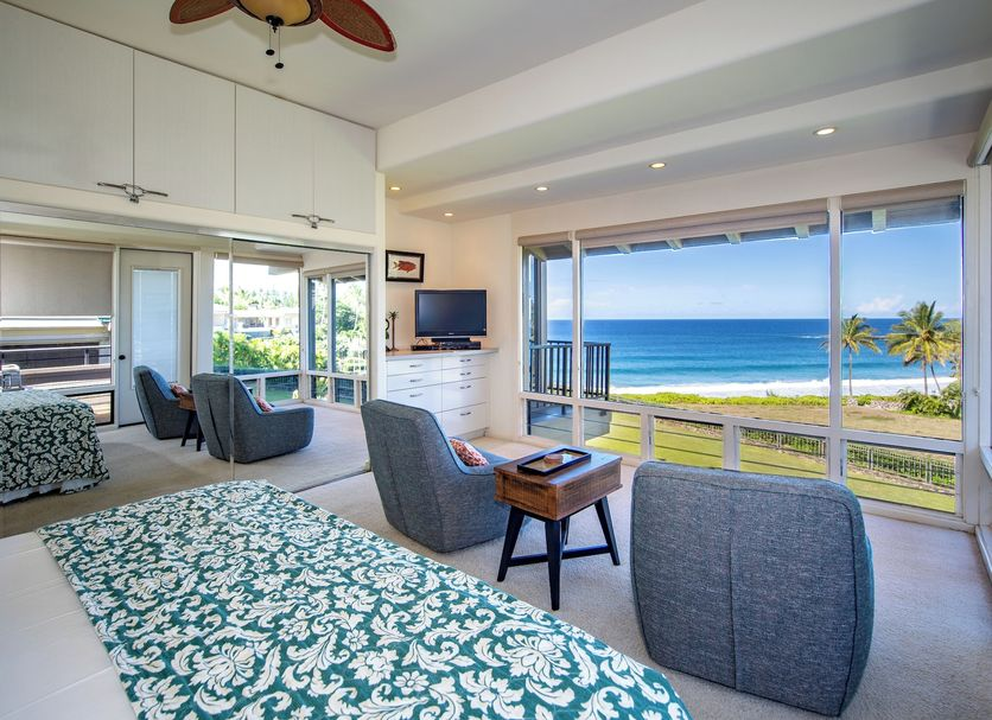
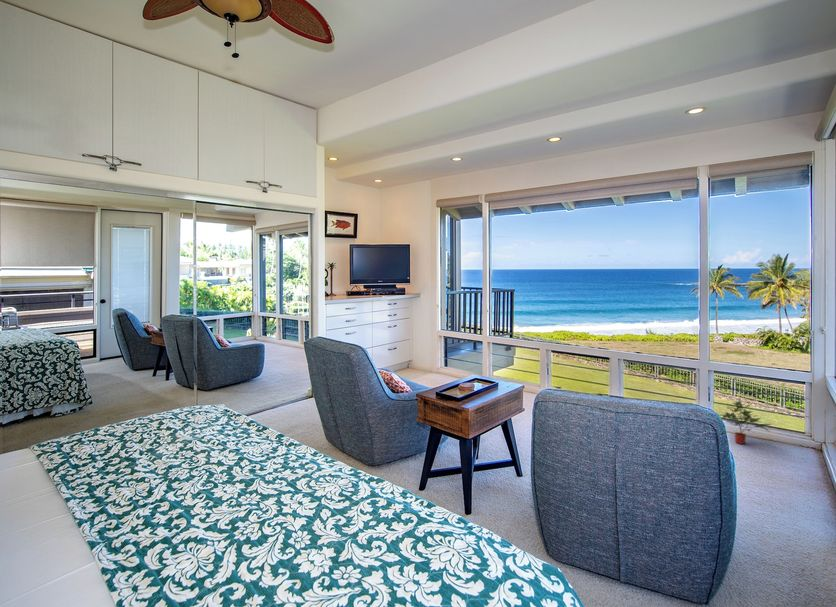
+ potted plant (744, 422)
